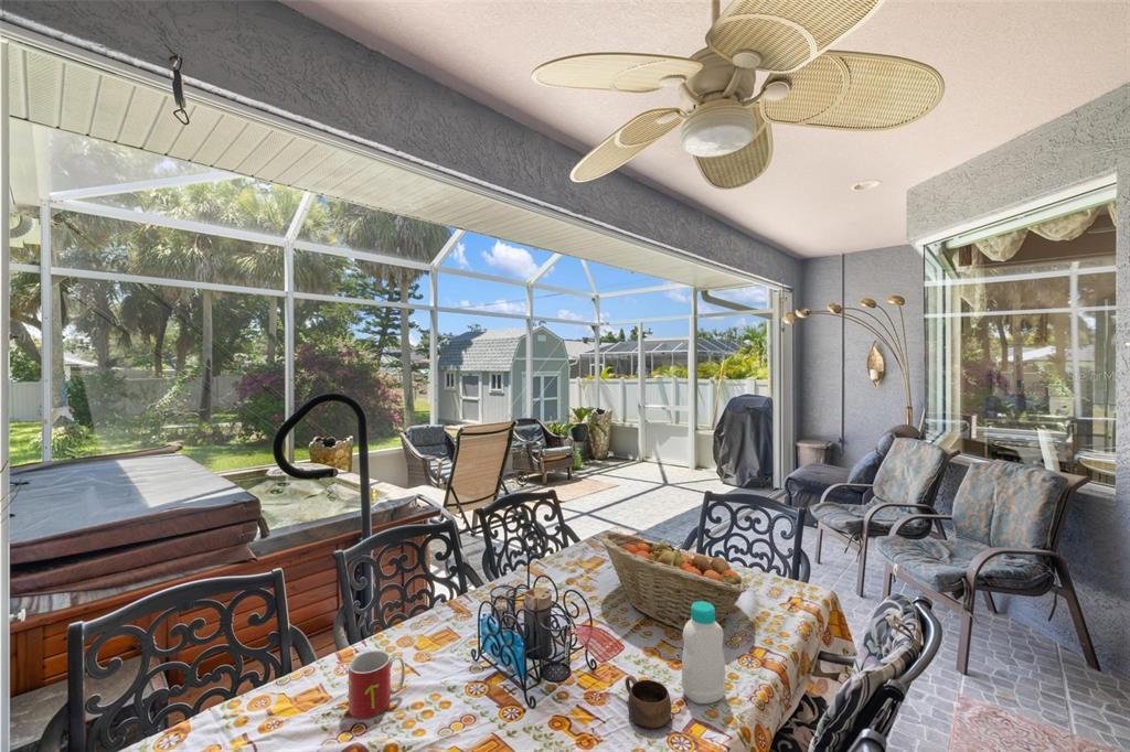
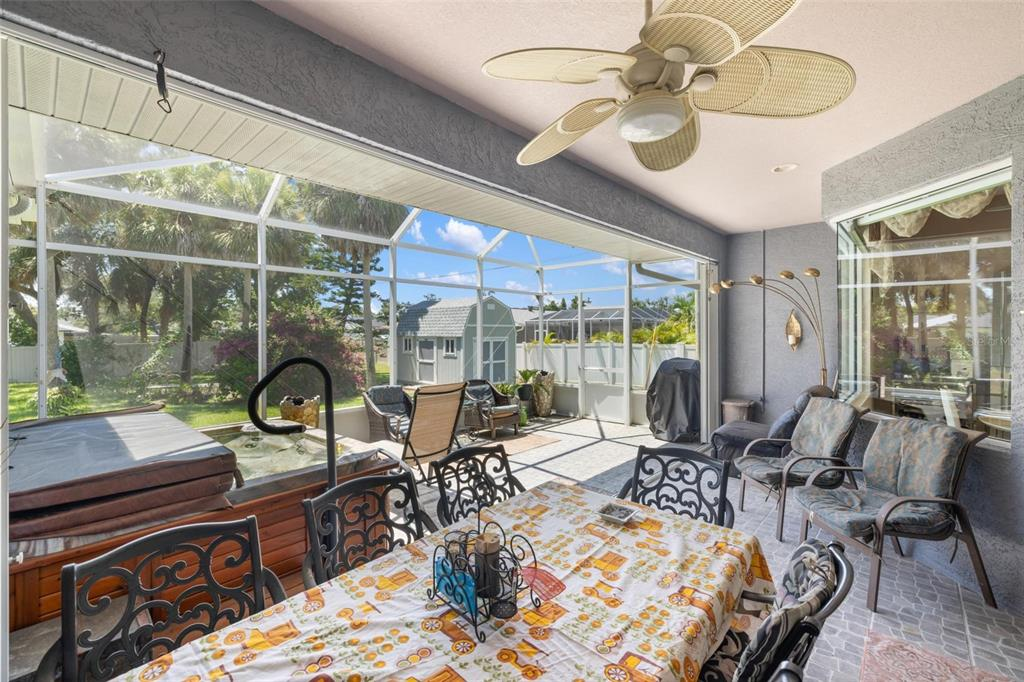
- mug (377, 680)
- bottle (703, 649)
- fruit basket (669, 570)
- cup (646, 698)
